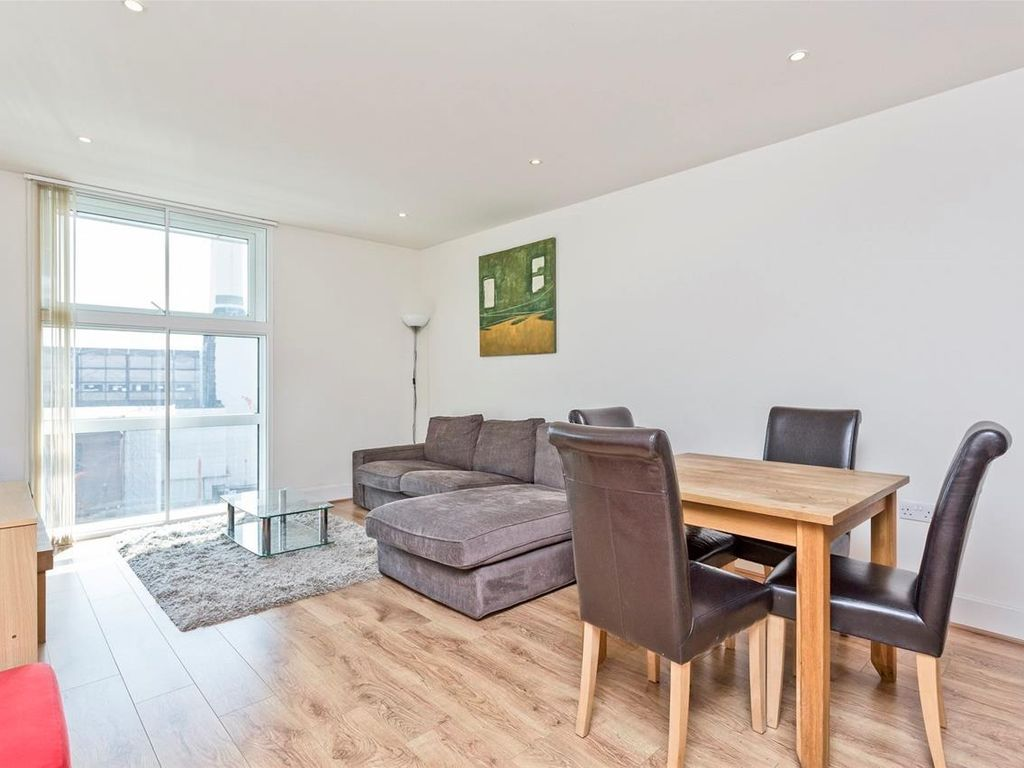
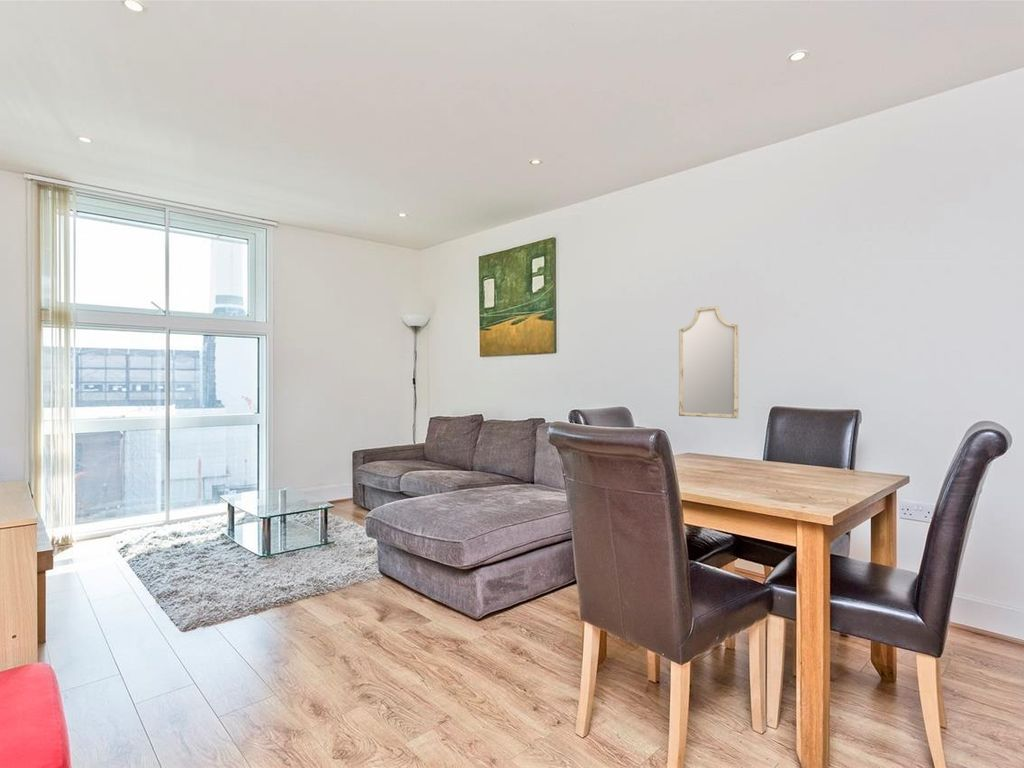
+ home mirror (707, 362)
